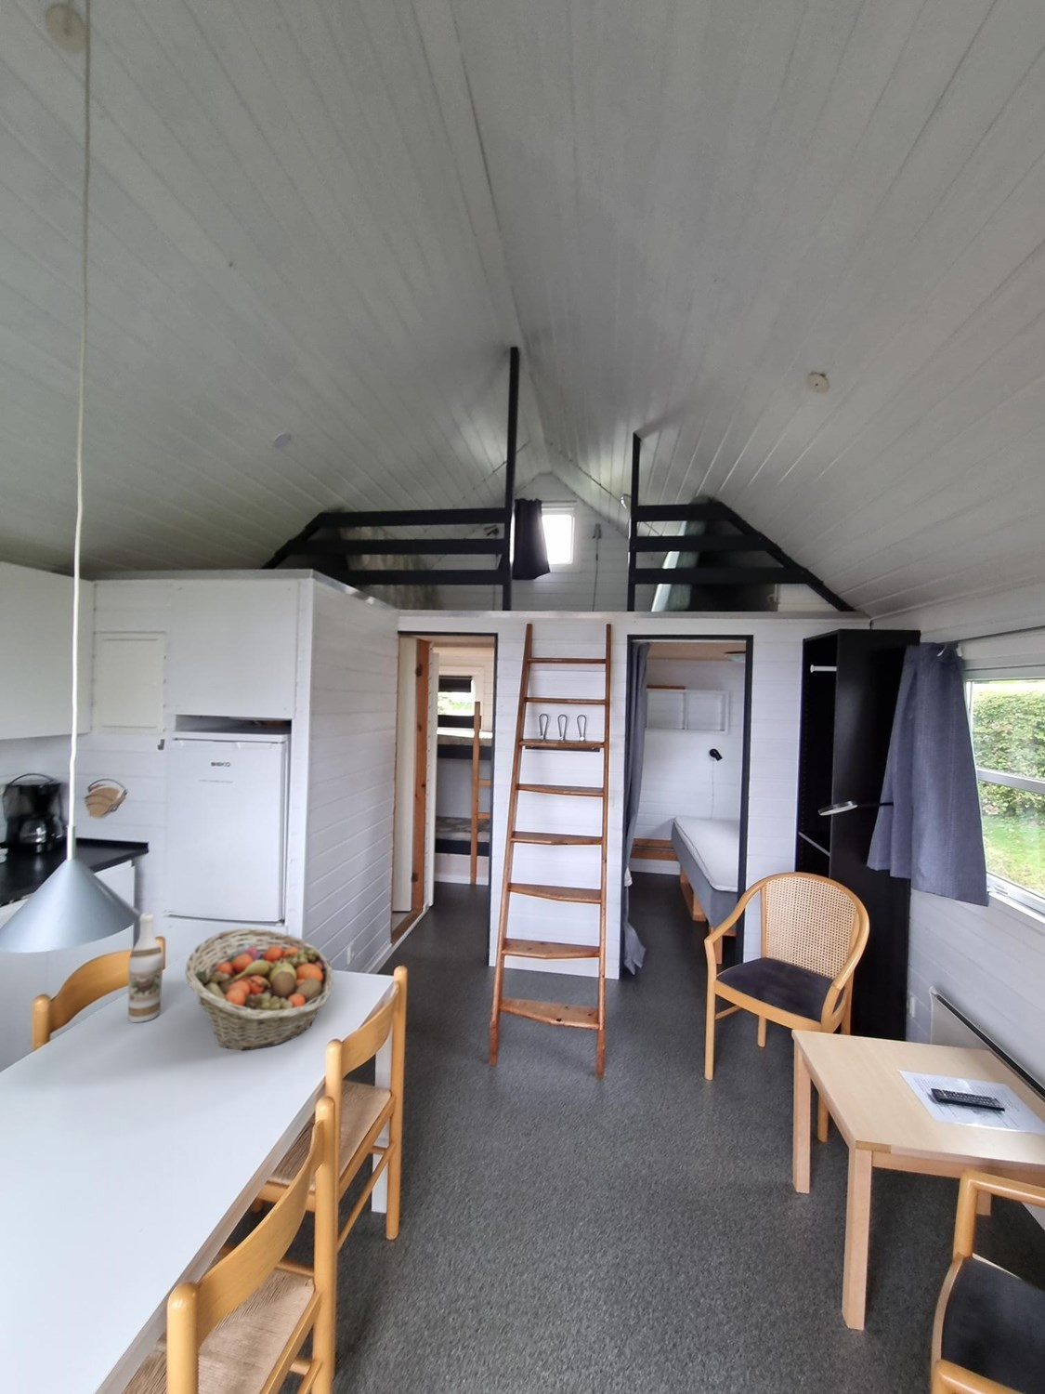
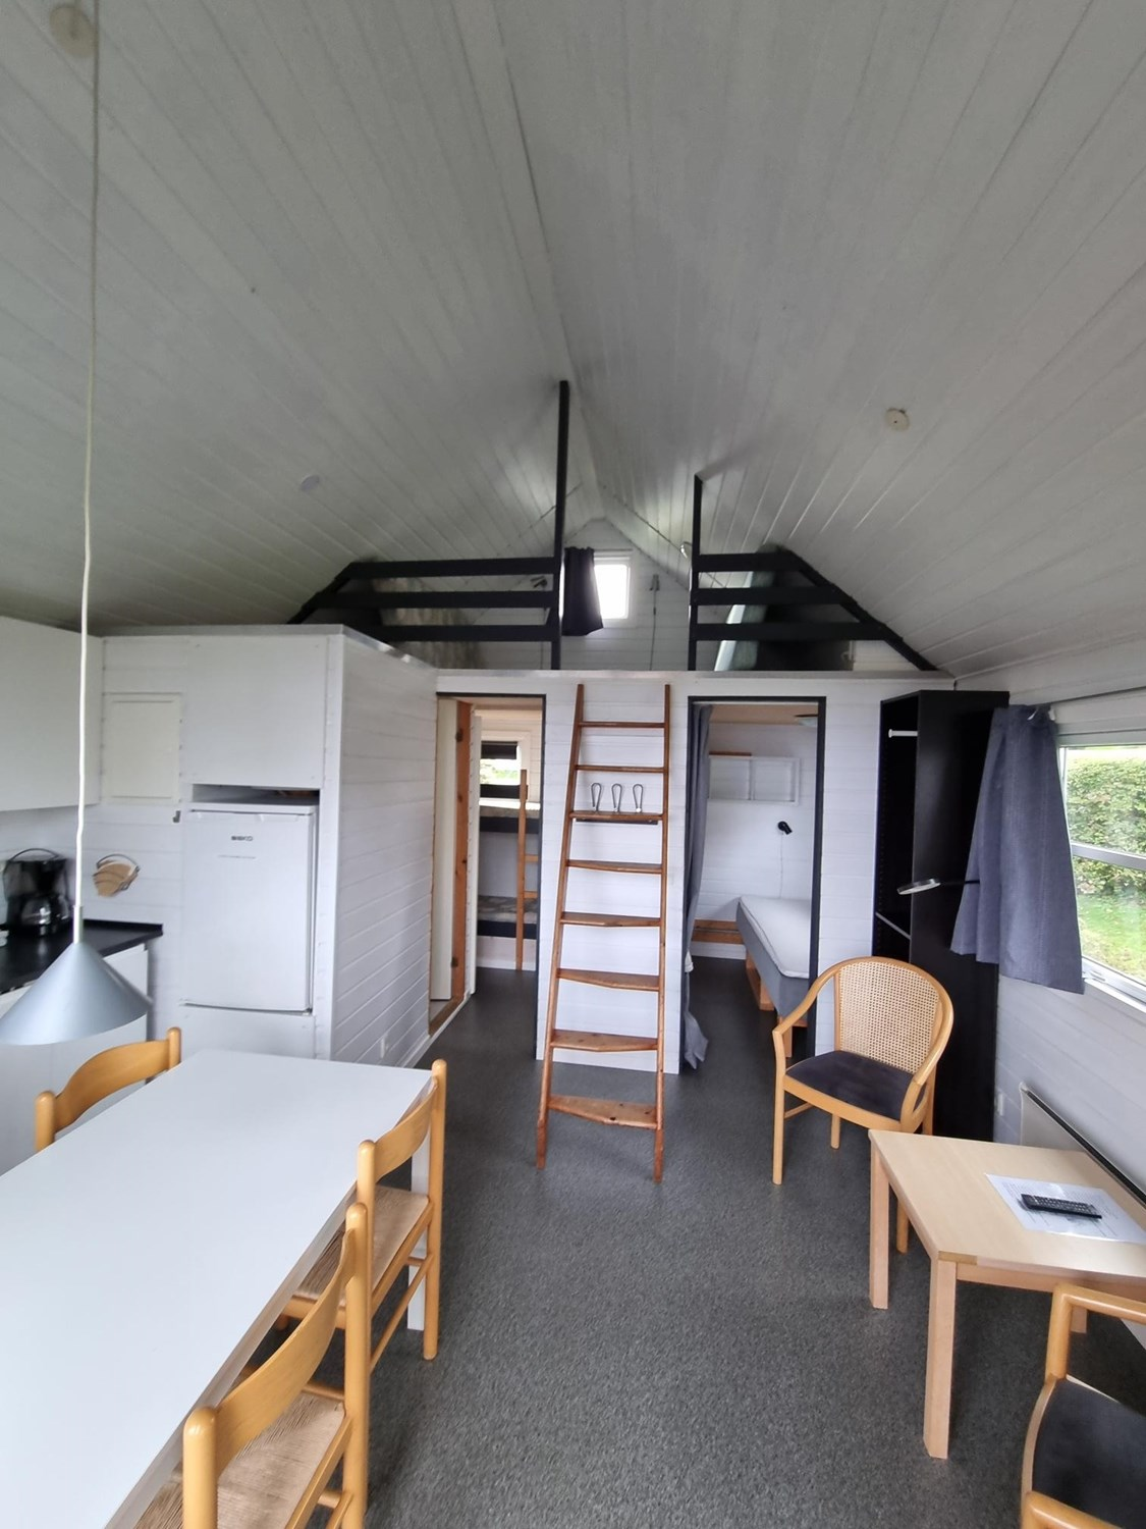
- fruit basket (262, 981)
- wine bottle (146, 965)
